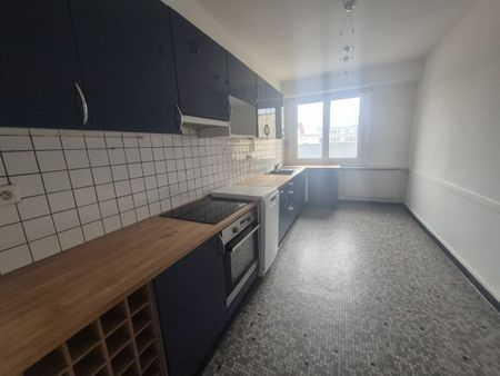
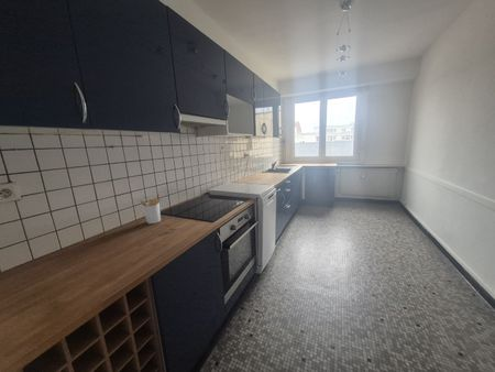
+ utensil holder (153, 208)
